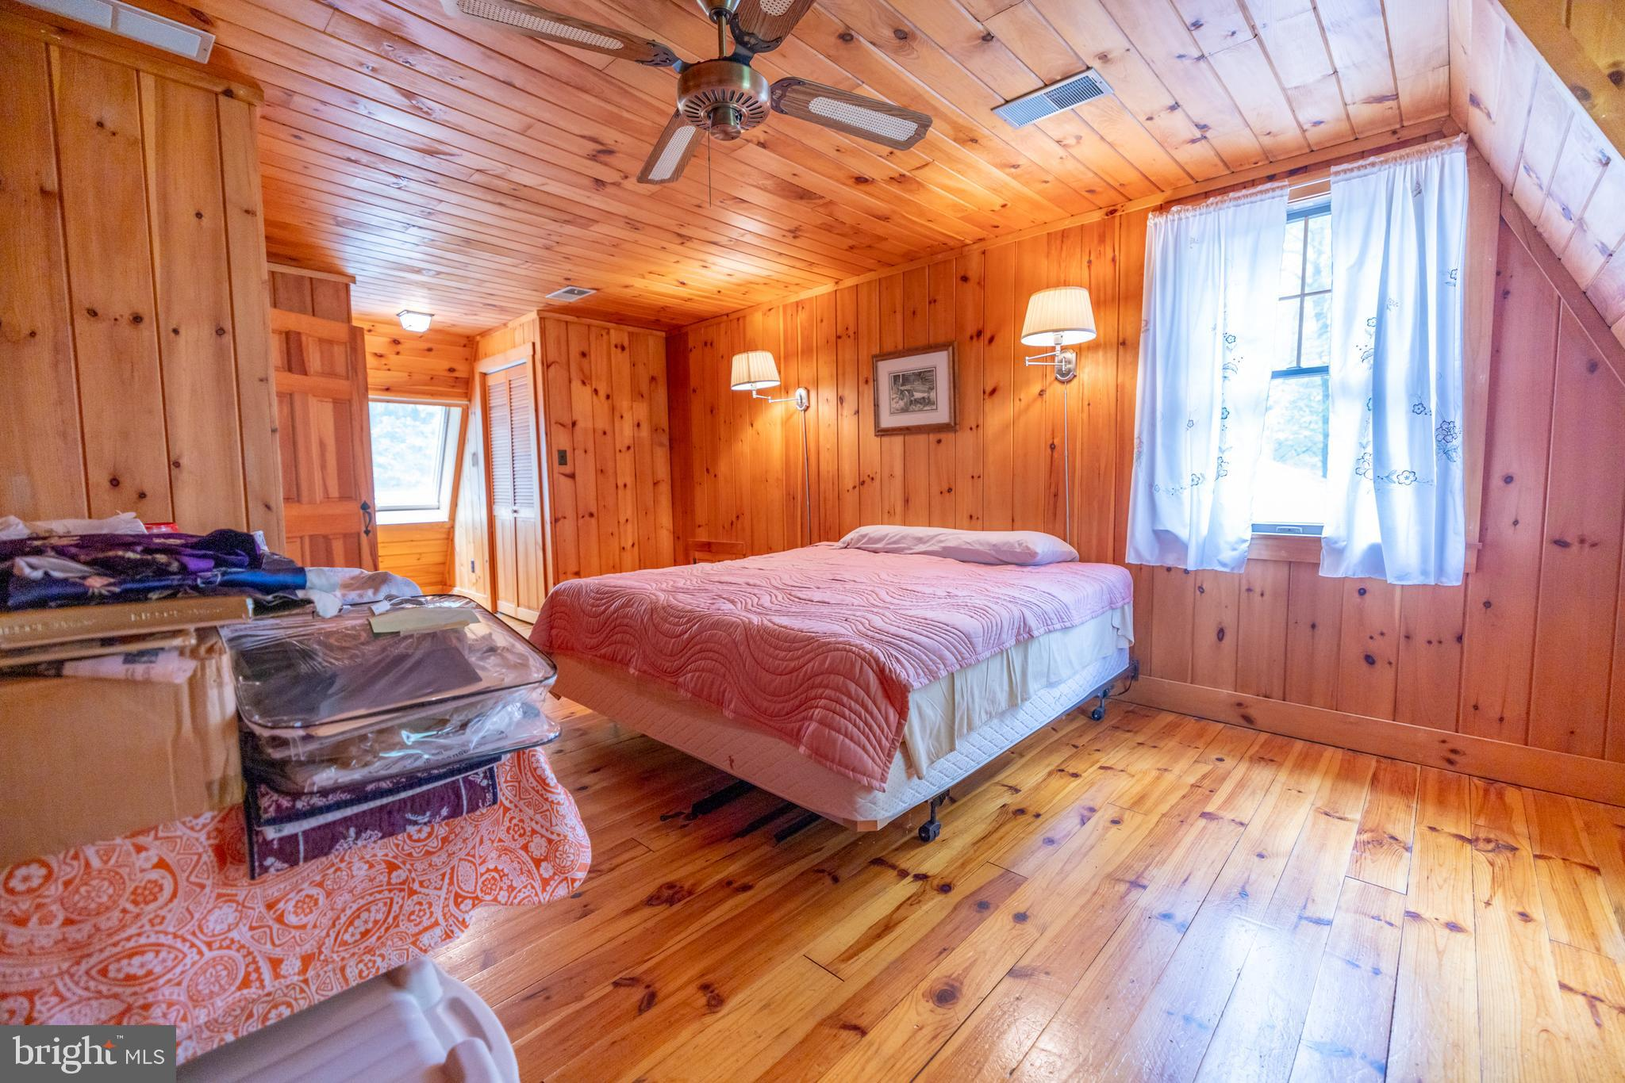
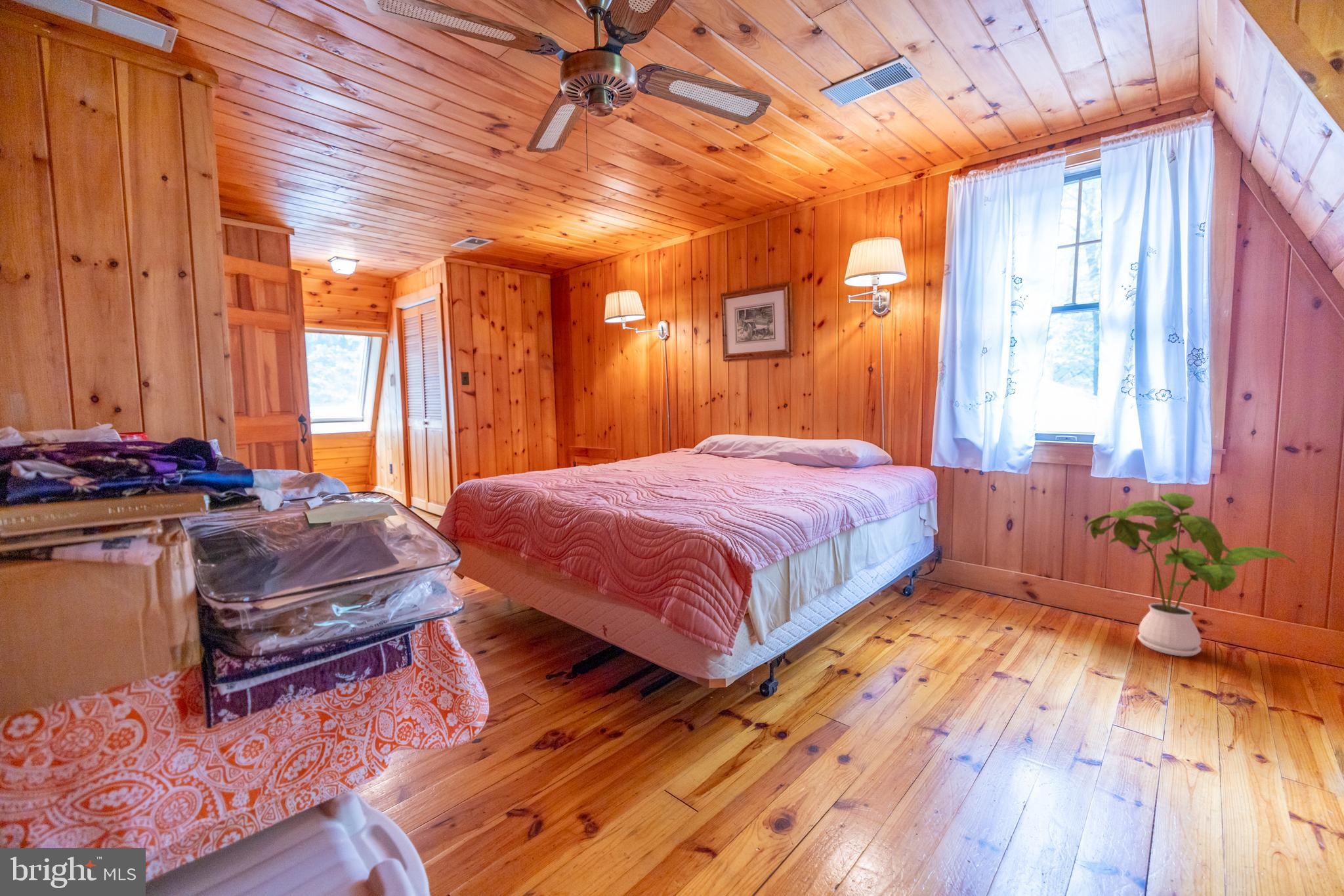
+ house plant (1179, 582)
